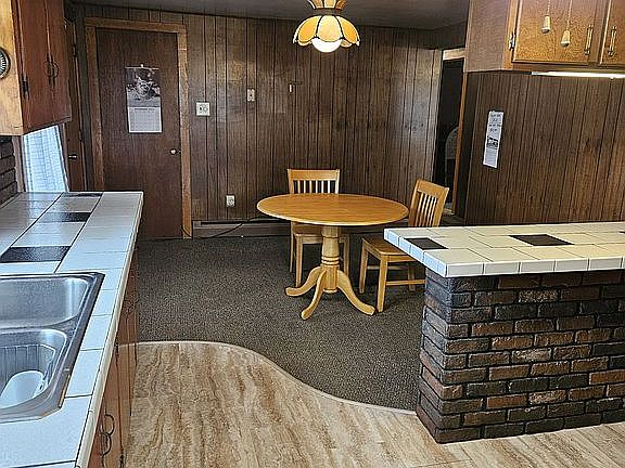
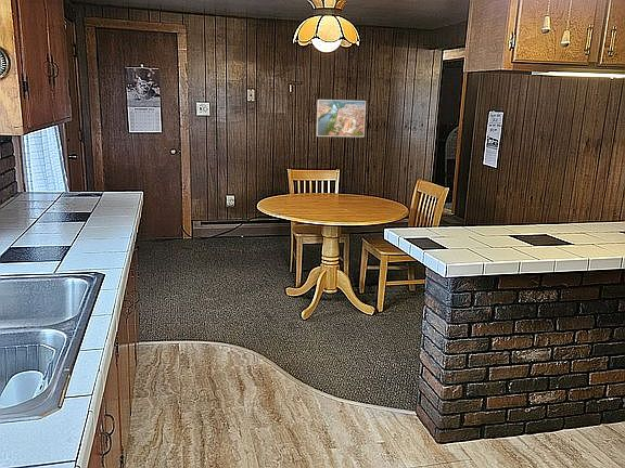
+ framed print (341, 118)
